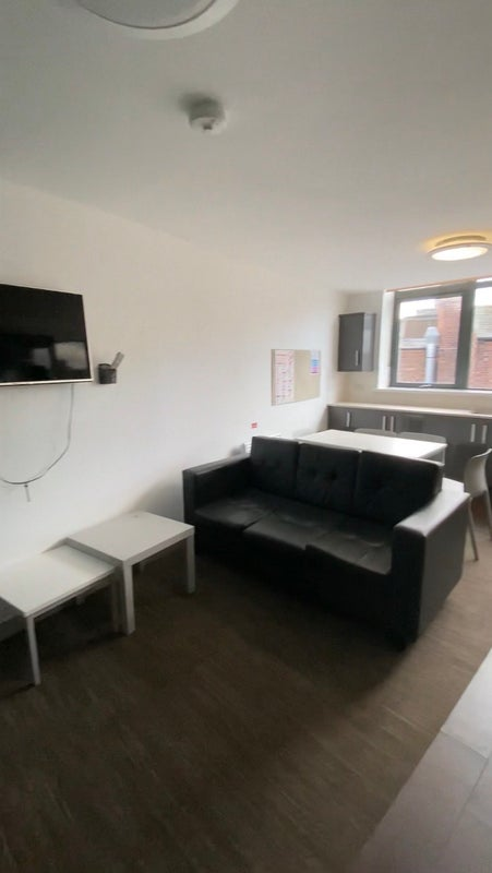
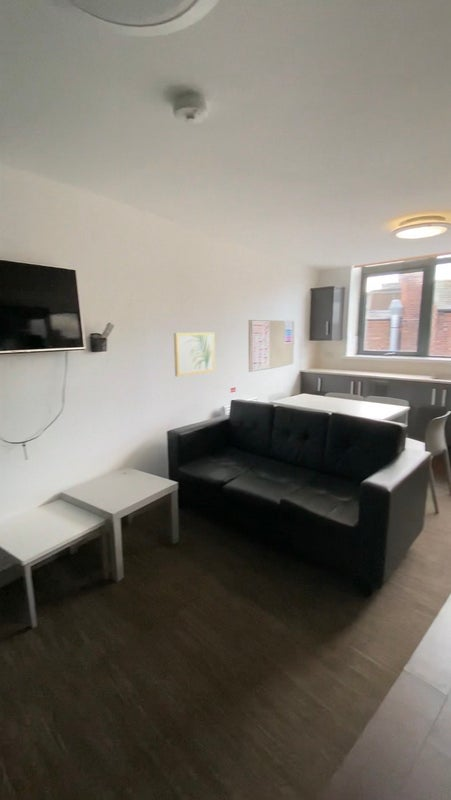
+ wall art (195, 353)
